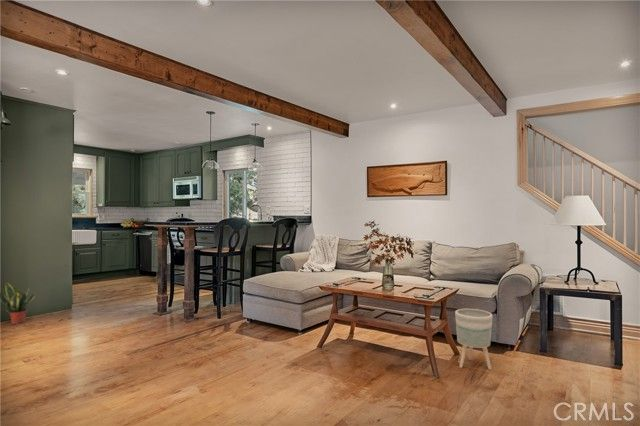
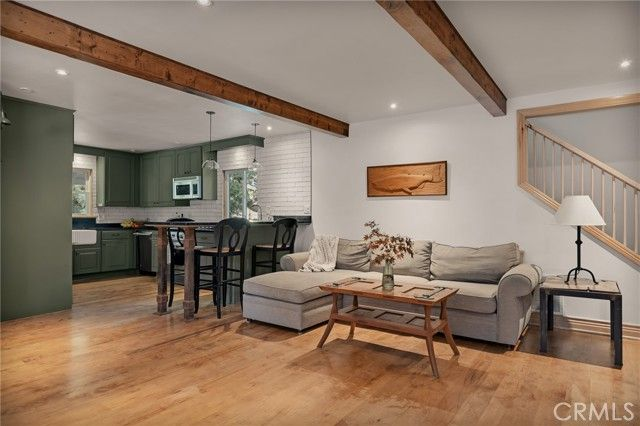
- planter (473, 339)
- potted plant (19, 301)
